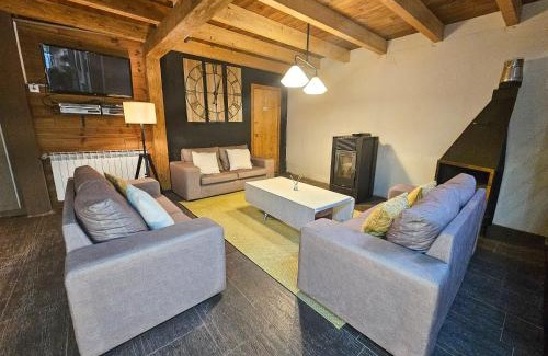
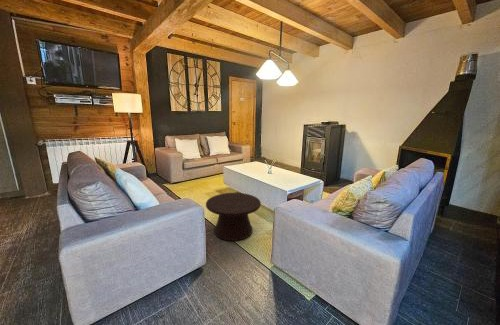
+ side table (233, 216)
